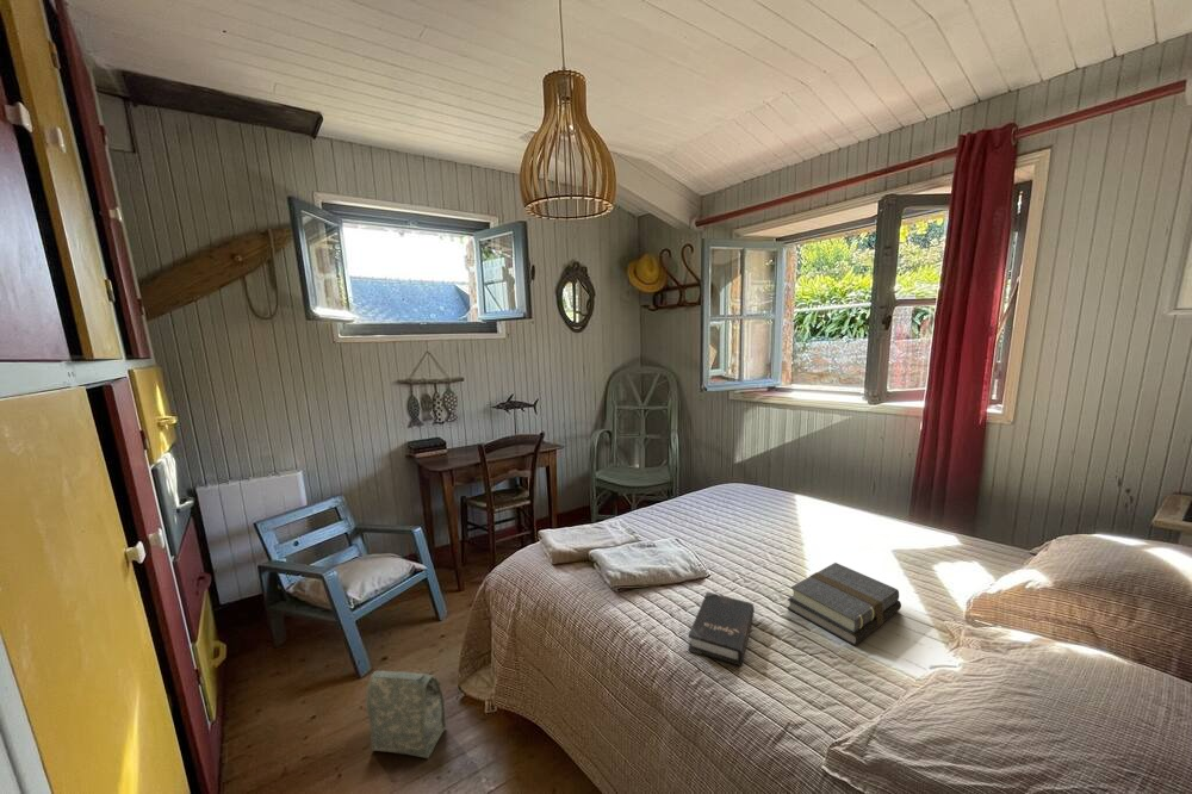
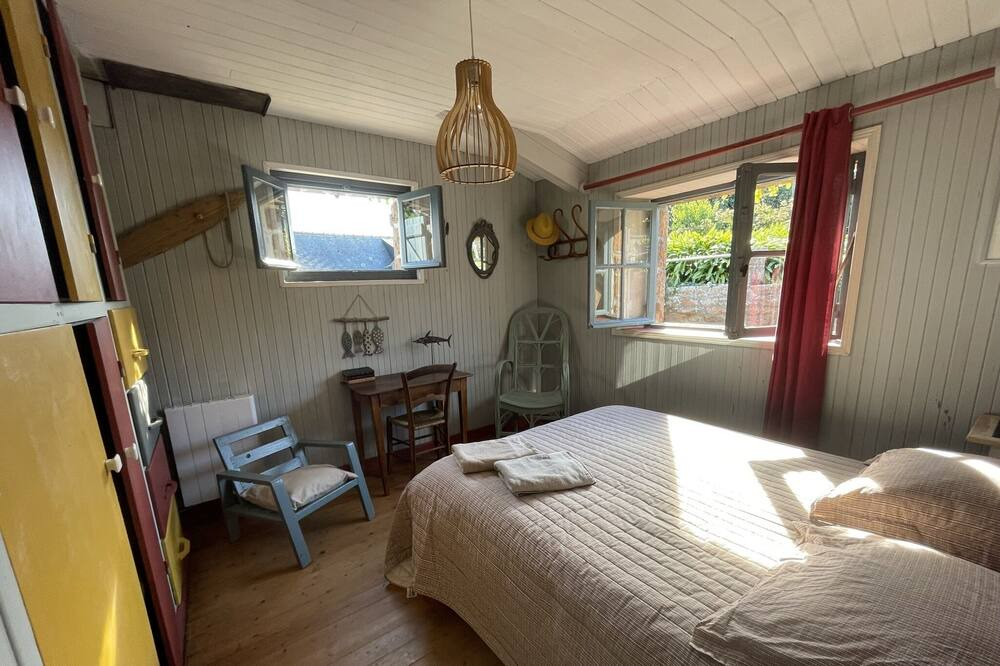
- book (843, 598)
- bag (406, 705)
- hardback book (722, 626)
